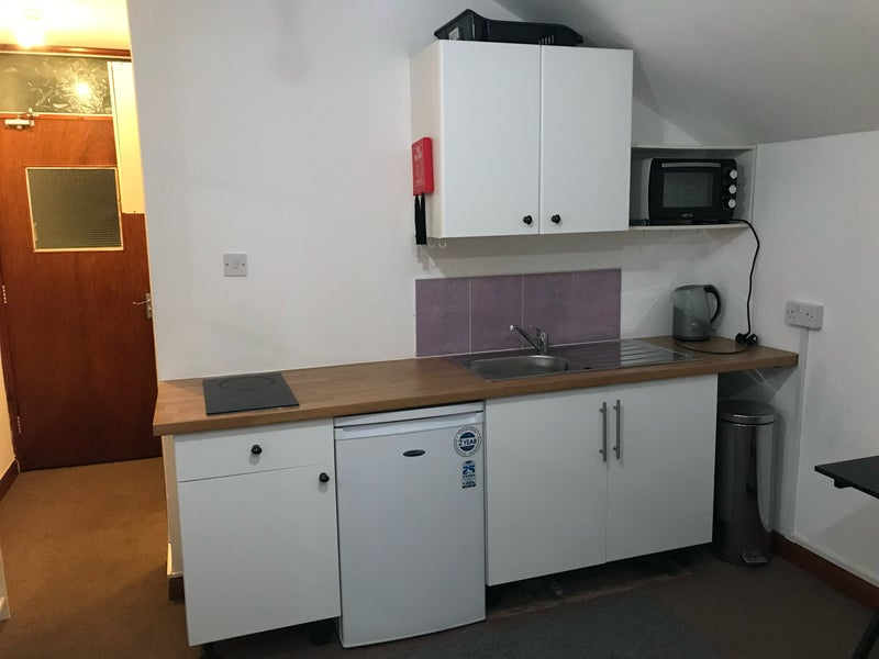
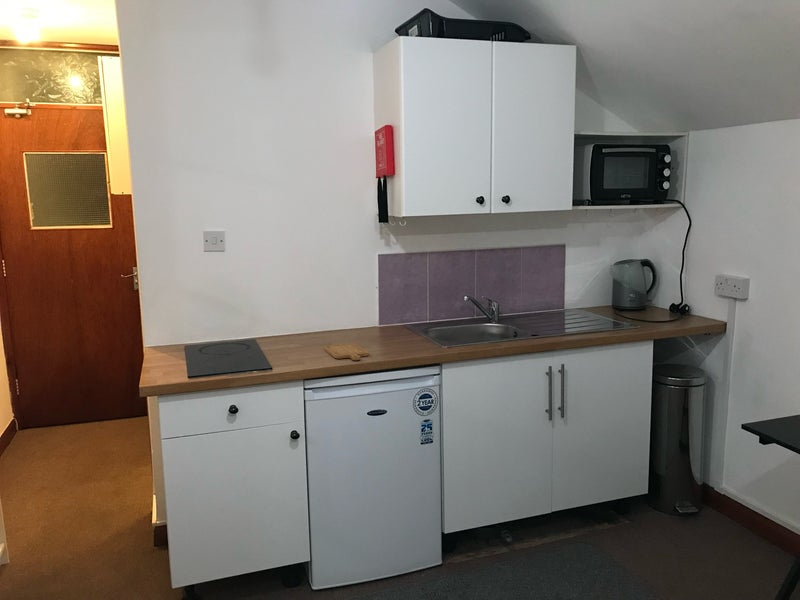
+ chopping board (347, 351)
